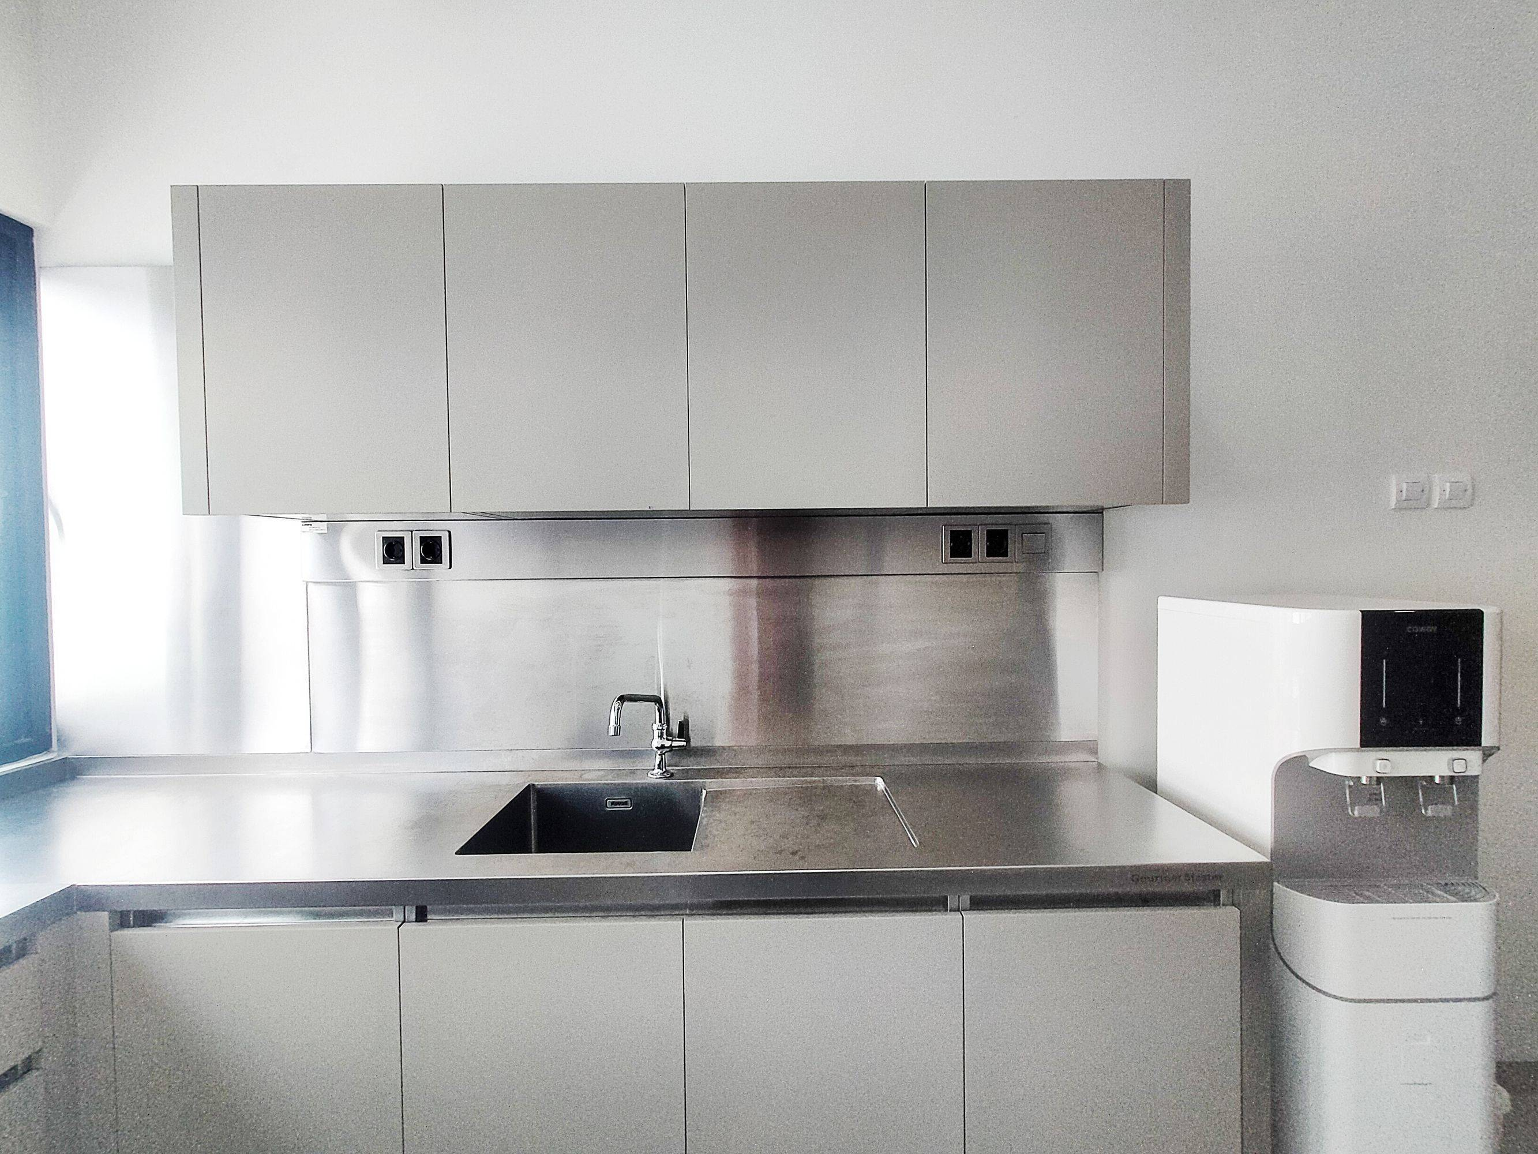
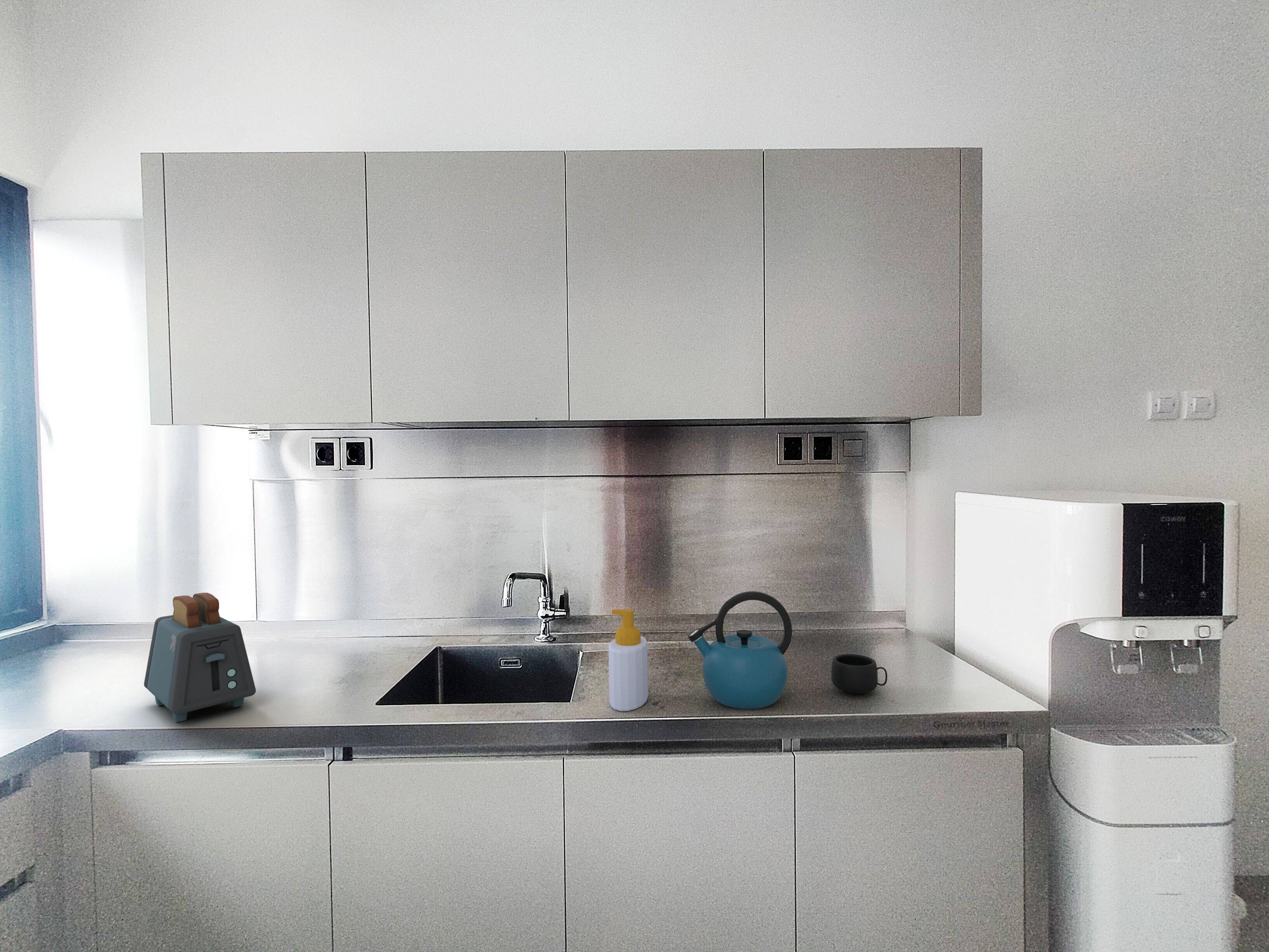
+ kettle (739, 645)
+ soap bottle (628, 655)
+ mug (859, 675)
+ toaster (198, 650)
